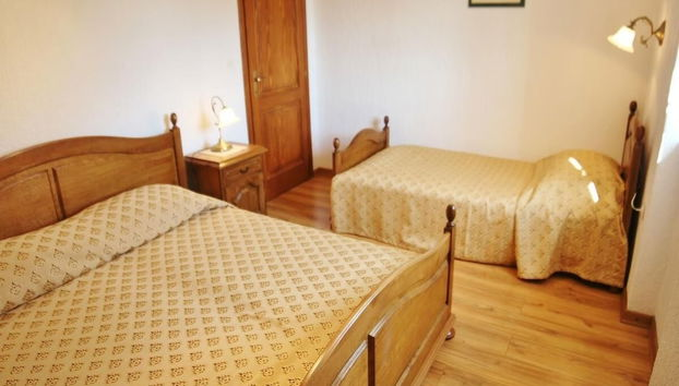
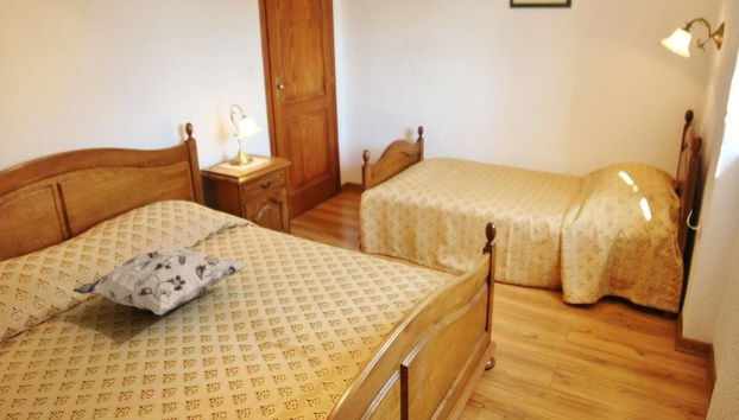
+ decorative pillow (163, 276)
